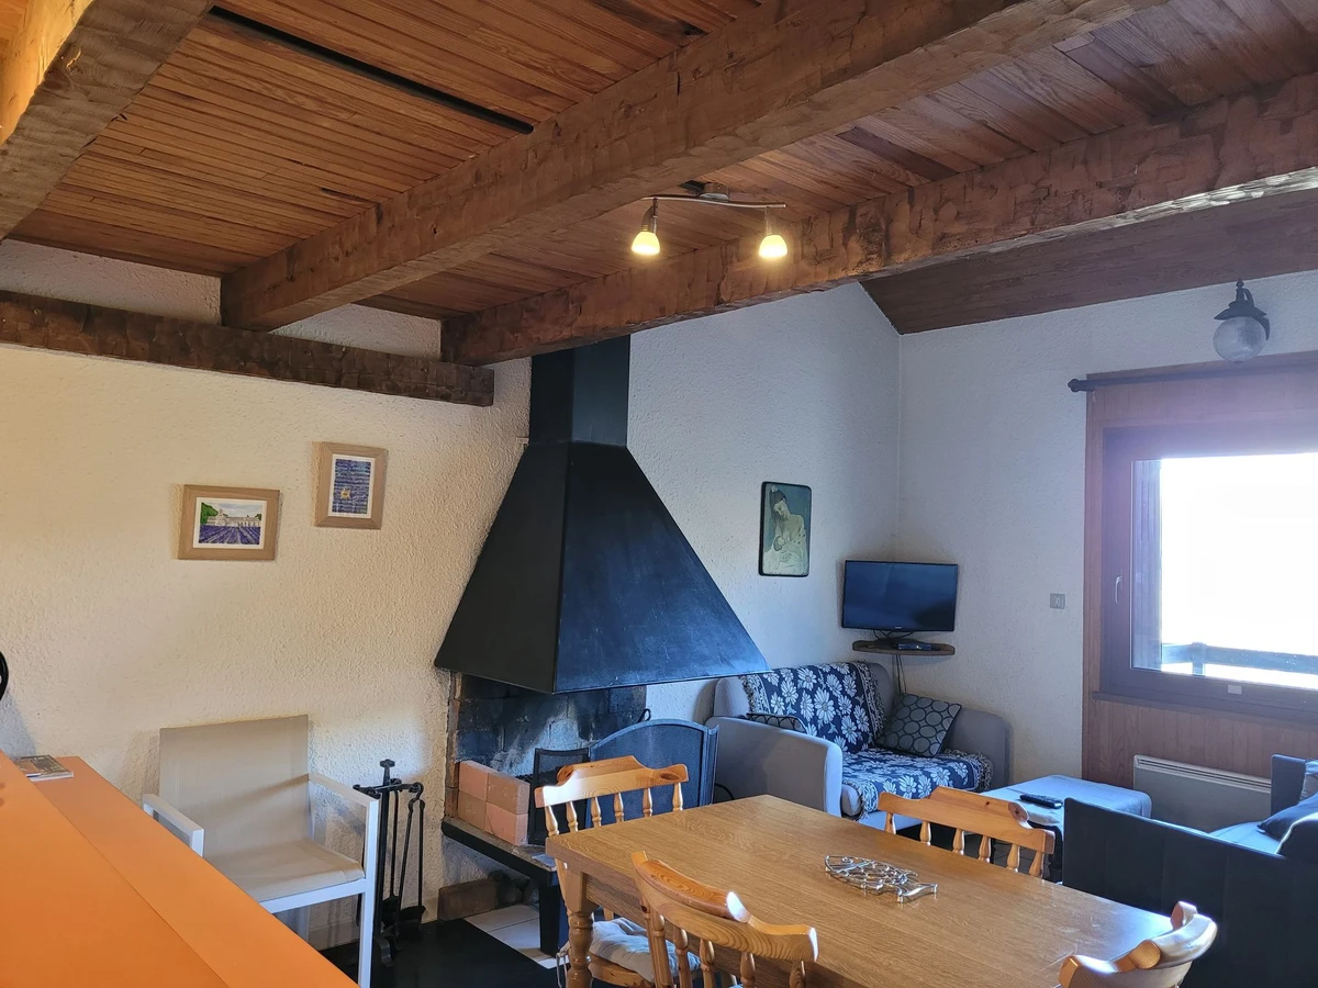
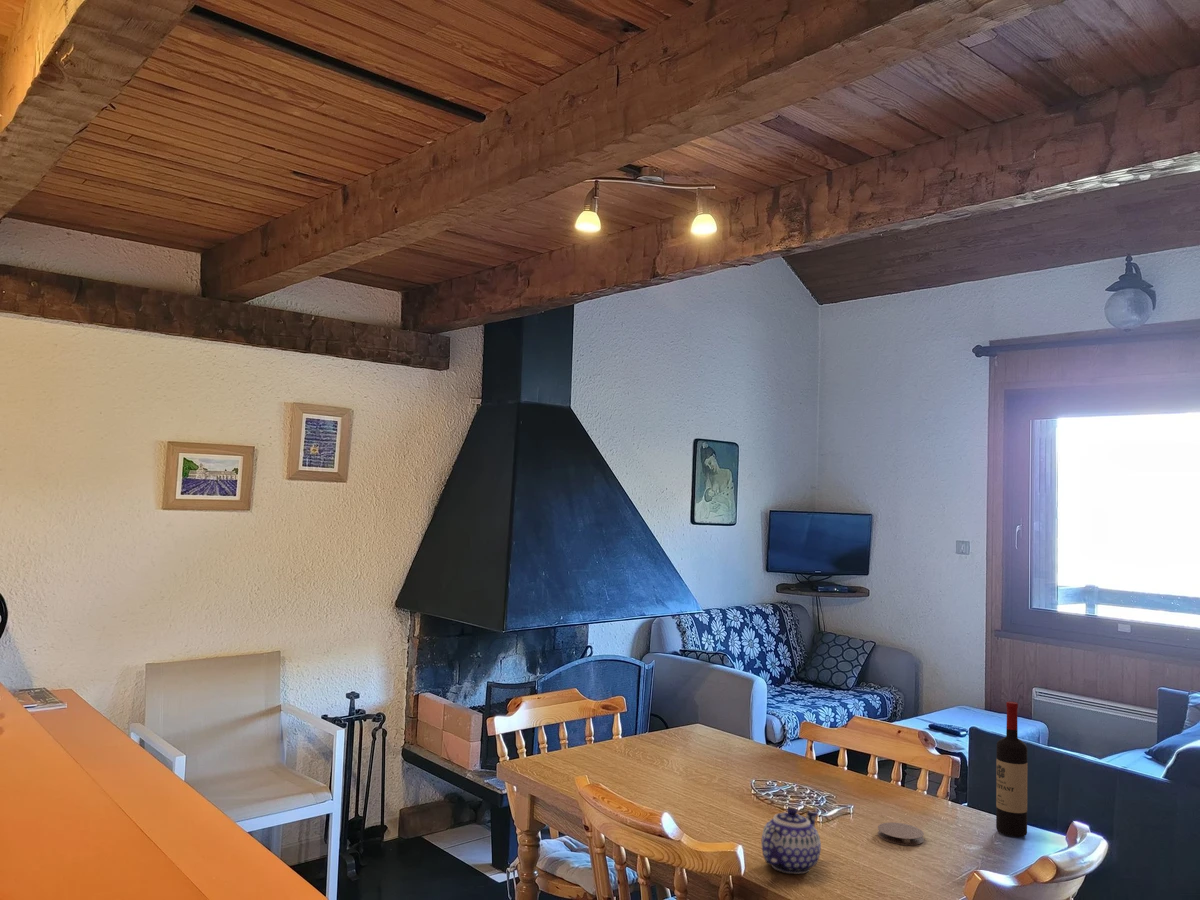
+ wine bottle (1011, 767)
+ teapot (791, 837)
+ coaster (900, 833)
